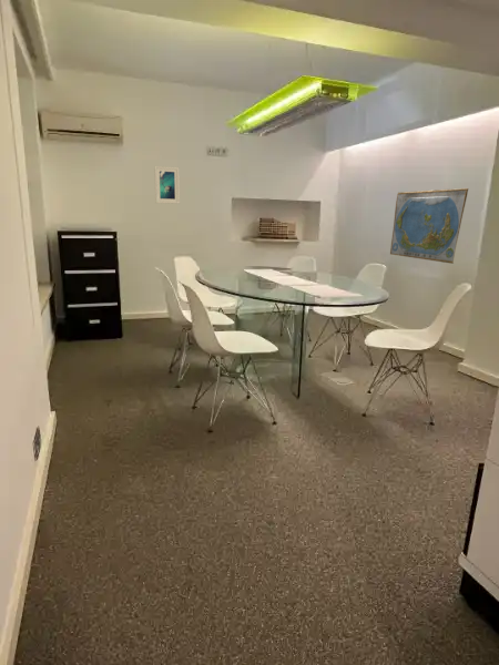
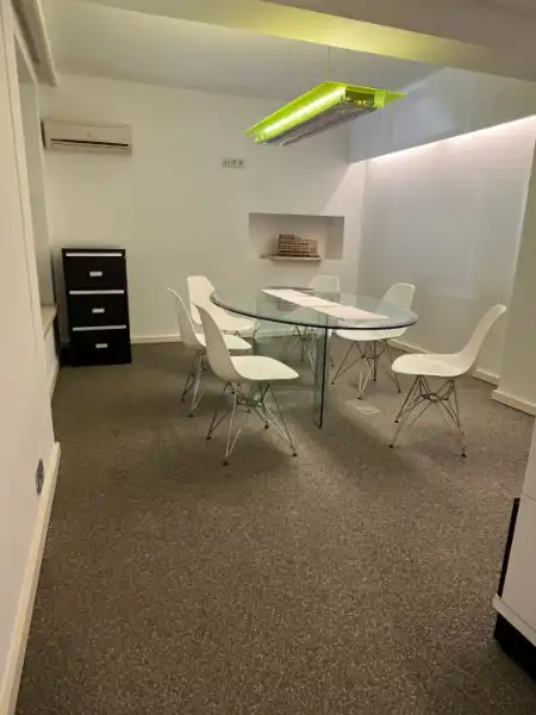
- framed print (166, 185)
- world map (424, 225)
